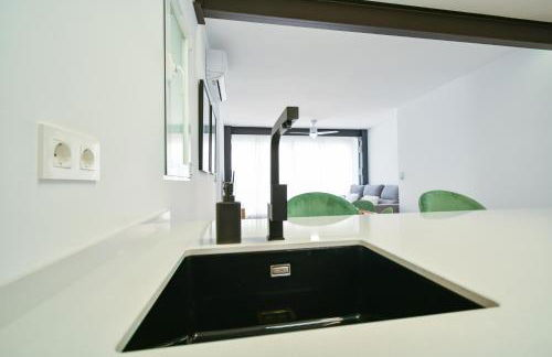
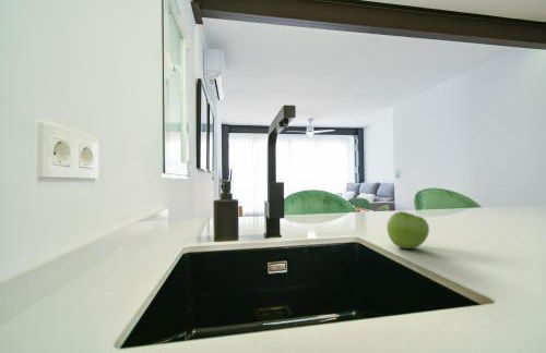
+ fruit (407, 229)
